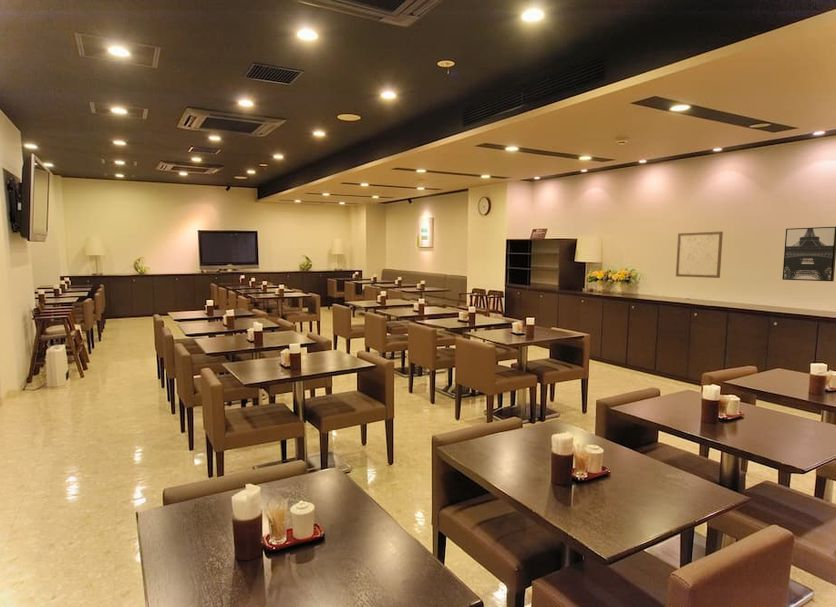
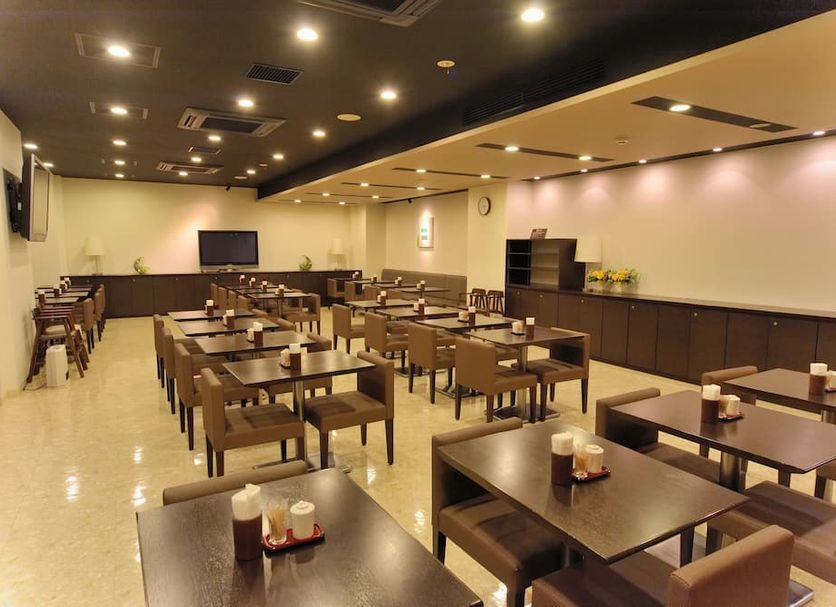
- wall art (809, 254)
- wall art (700, 254)
